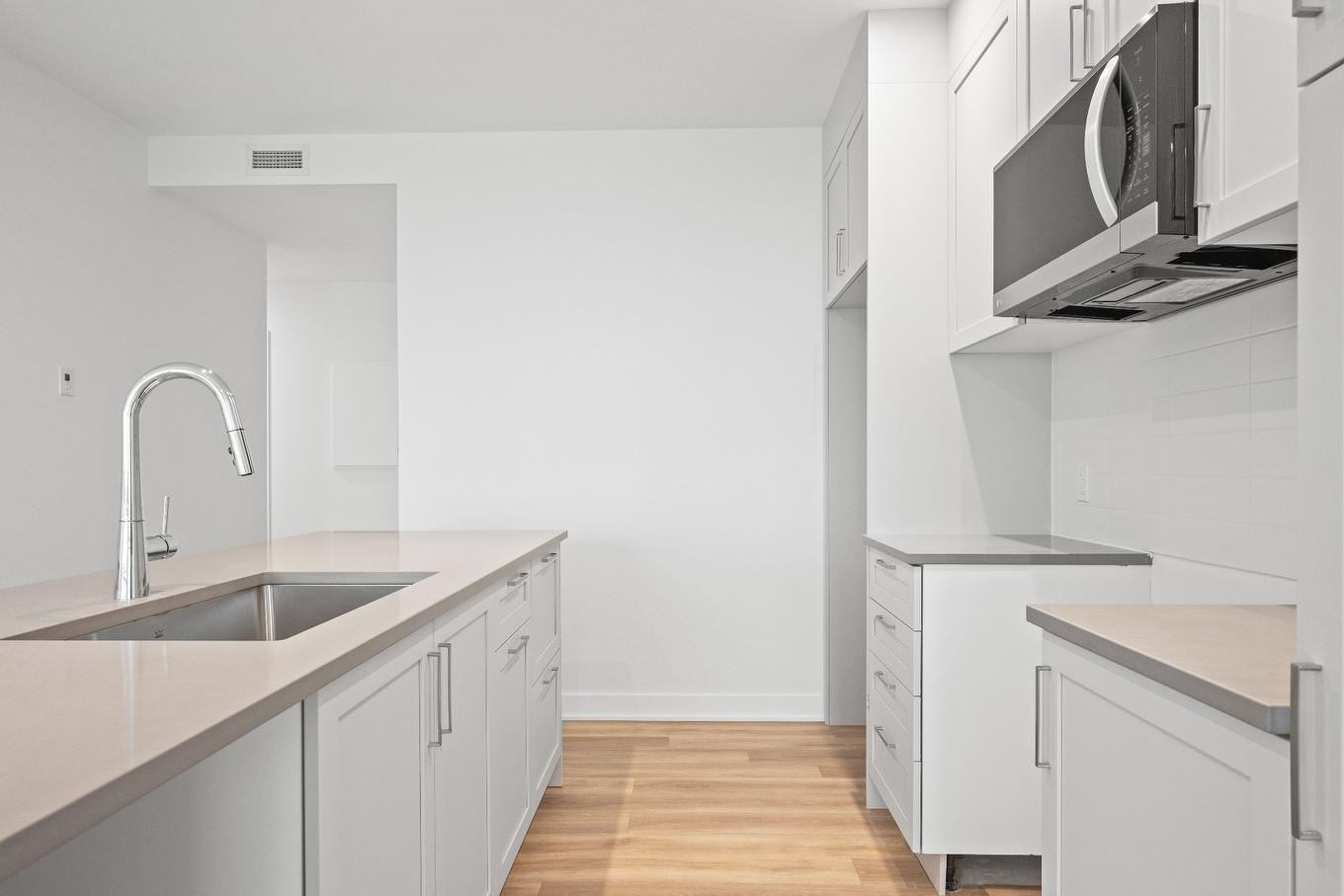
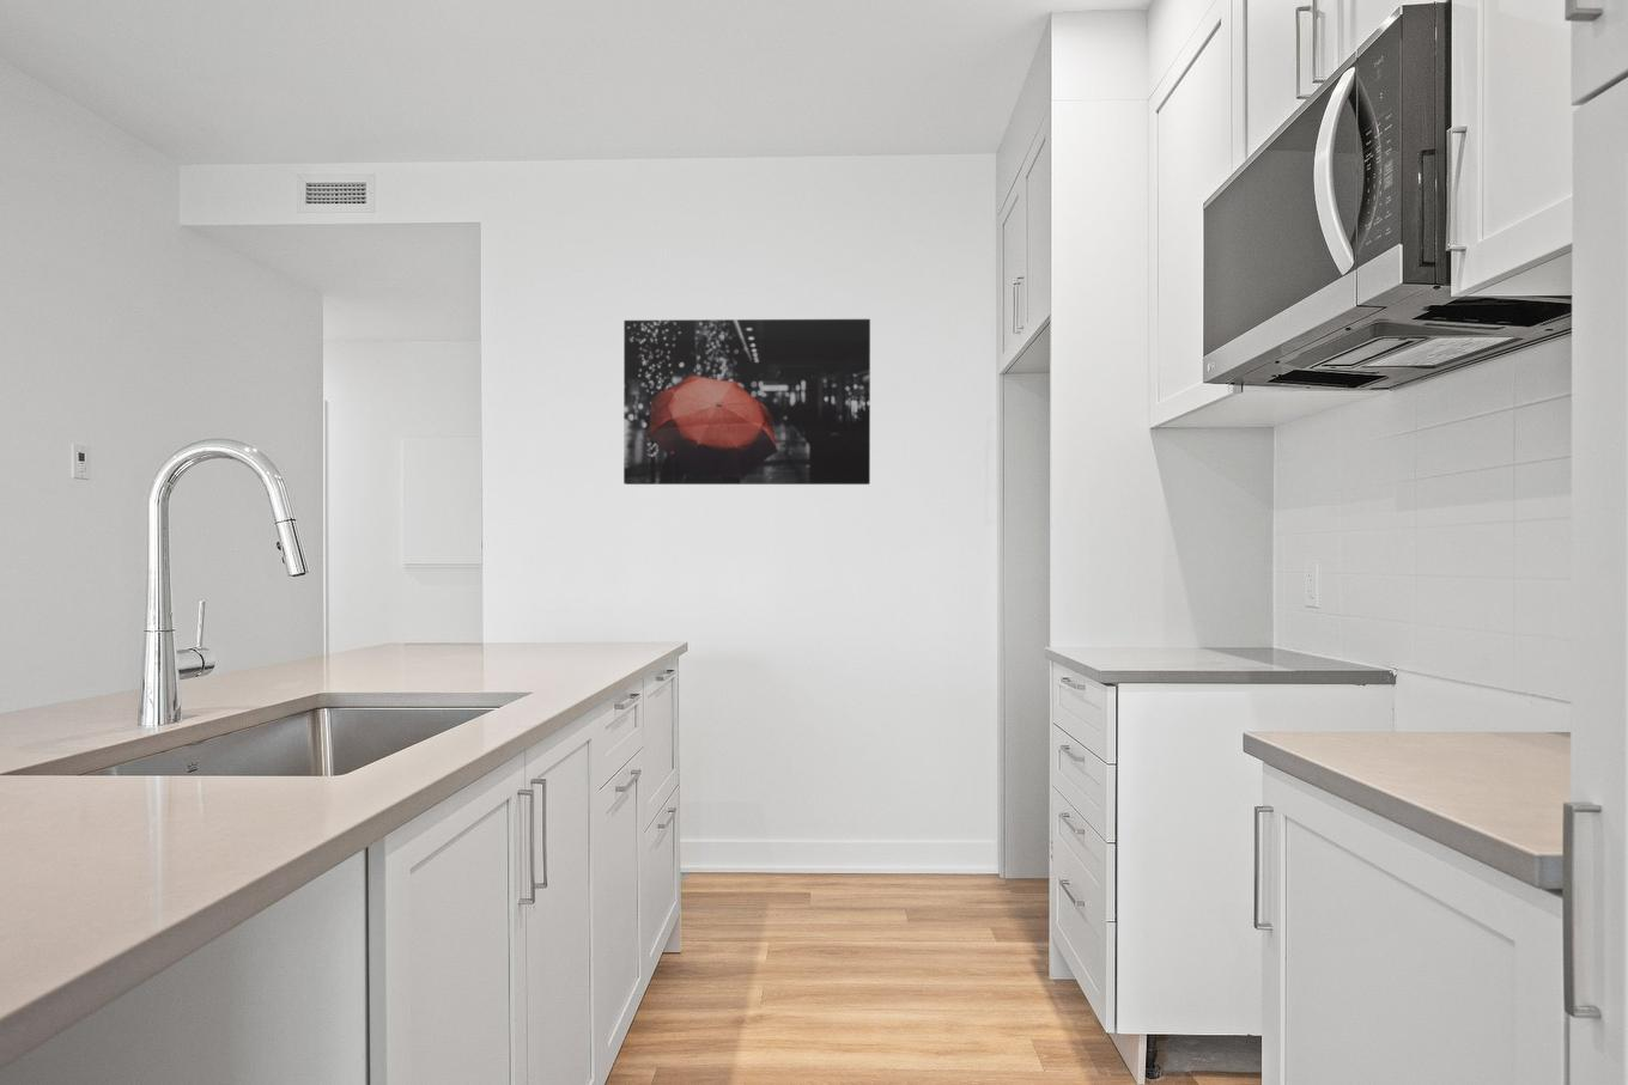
+ wall art (746, 402)
